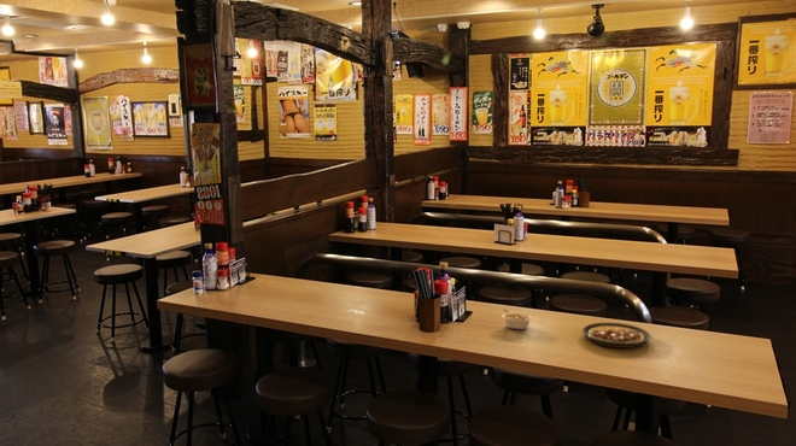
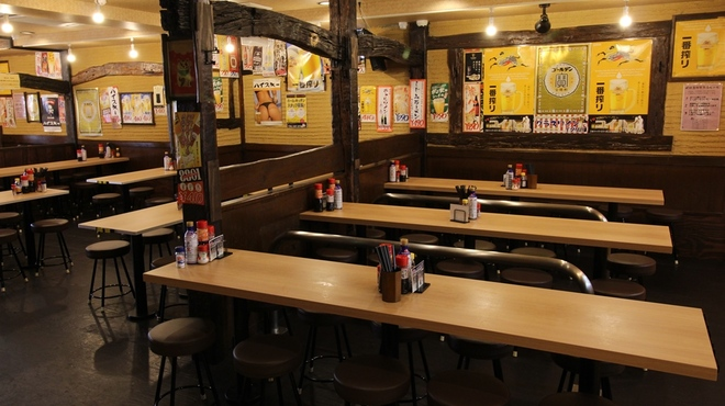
- legume (515, 321)
- plate (615, 333)
